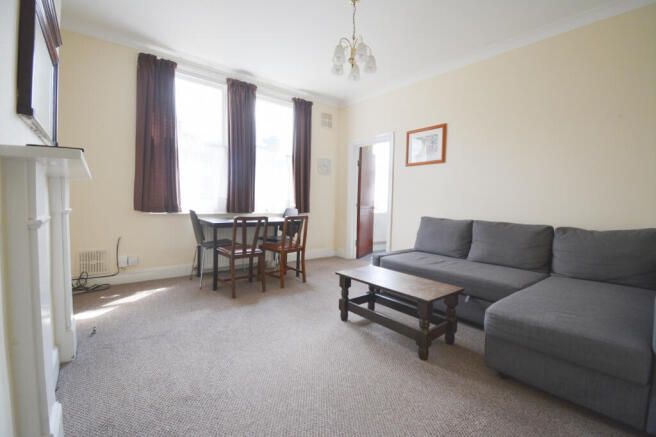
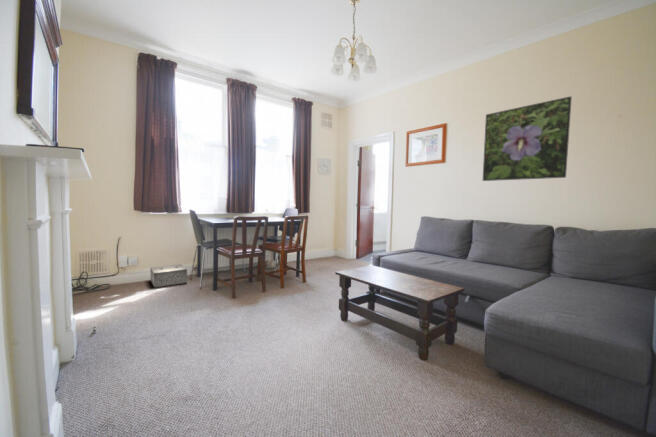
+ speaker (168, 274)
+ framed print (522, 143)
